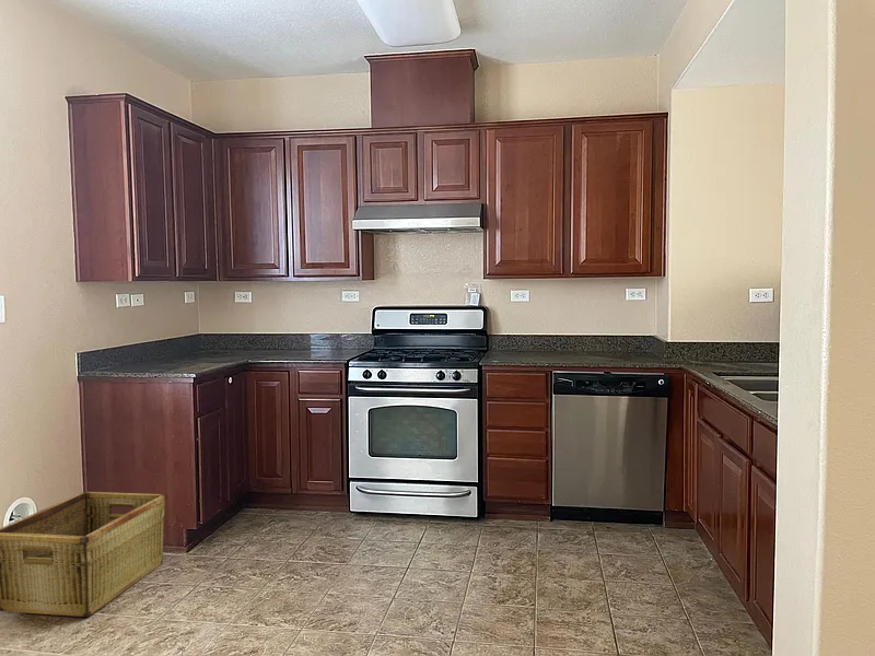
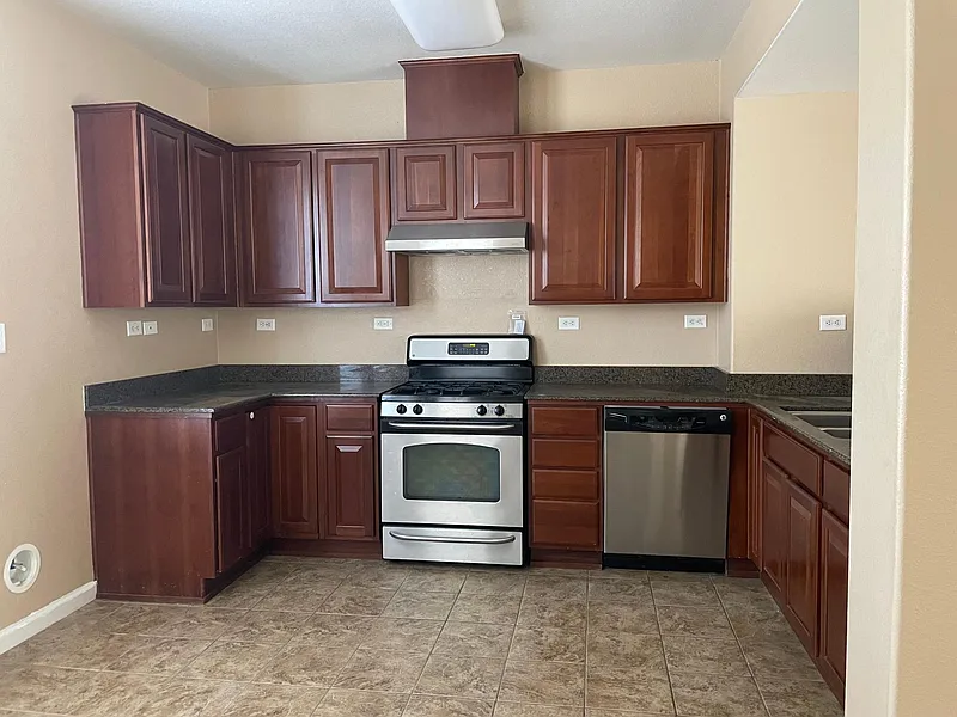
- hamper (85, 549)
